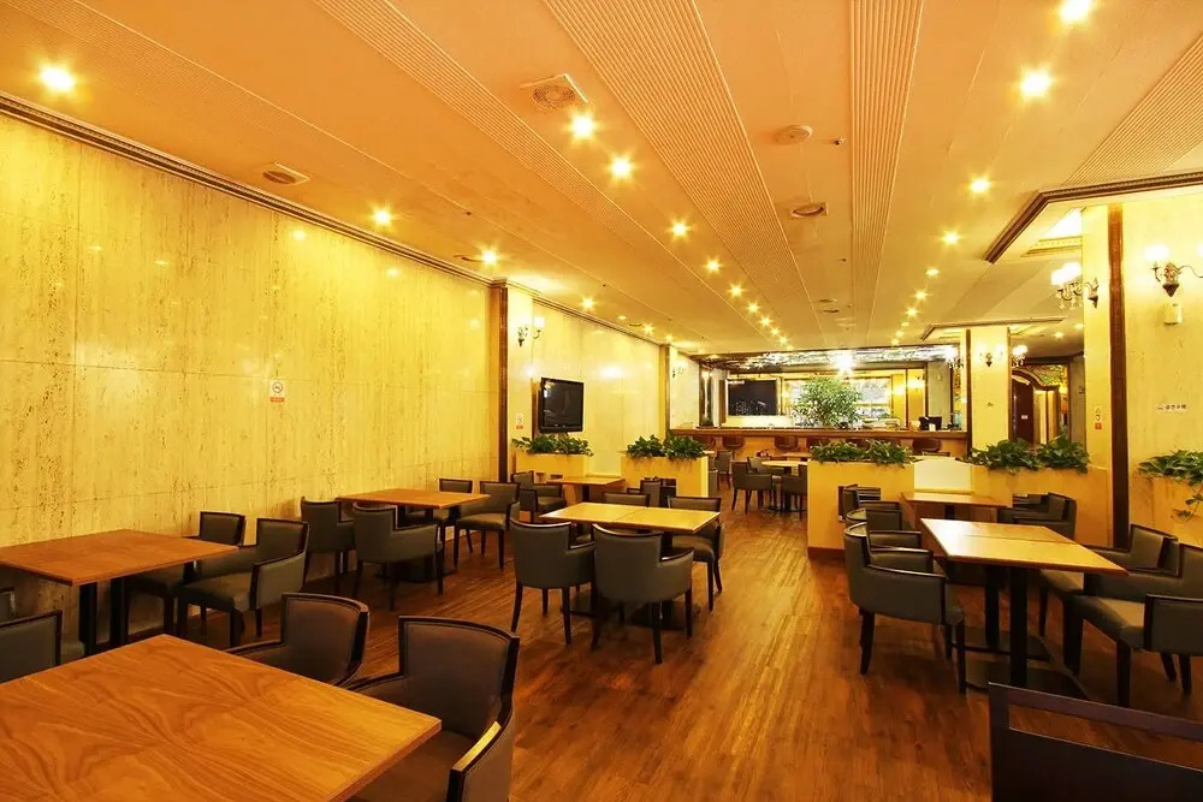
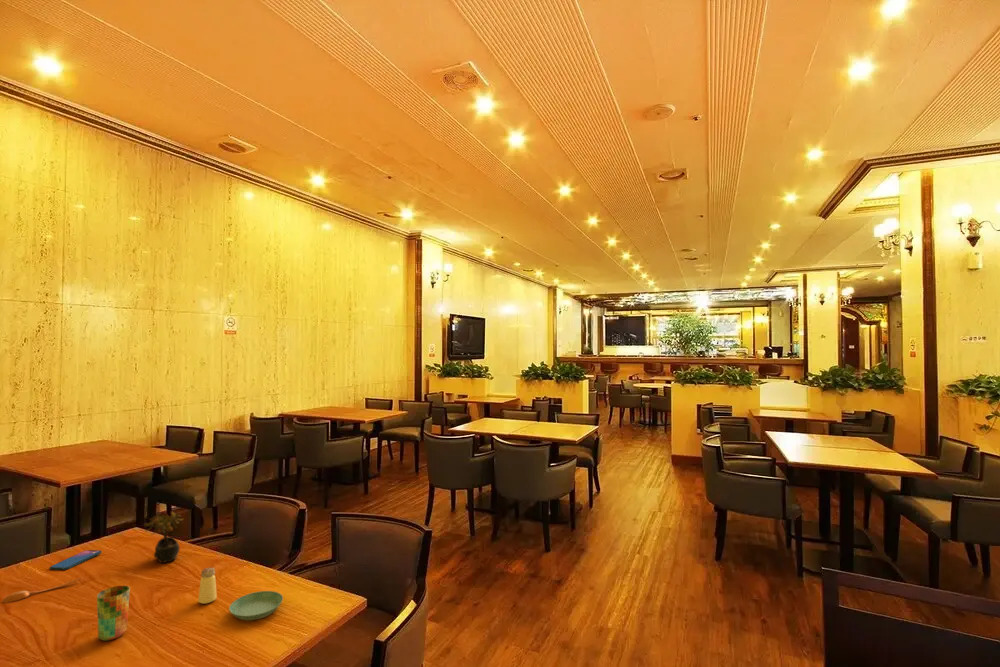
+ spoon (42, 590)
+ saucer (256, 606)
+ cup (113, 613)
+ saltshaker (207, 584)
+ smartphone (76, 559)
+ succulent plant (166, 535)
